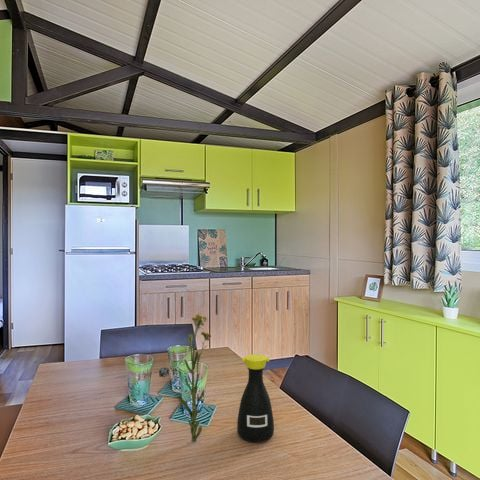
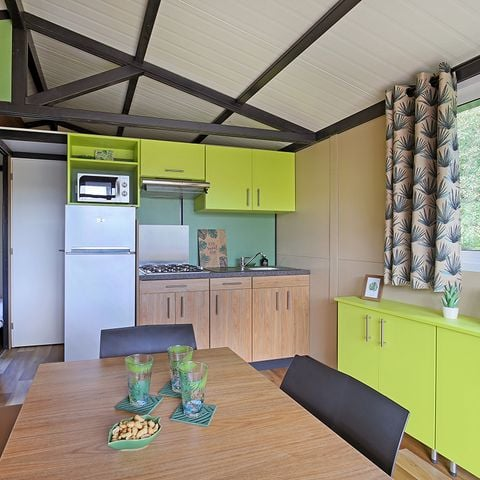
- flower (188, 375)
- bottle (255, 395)
